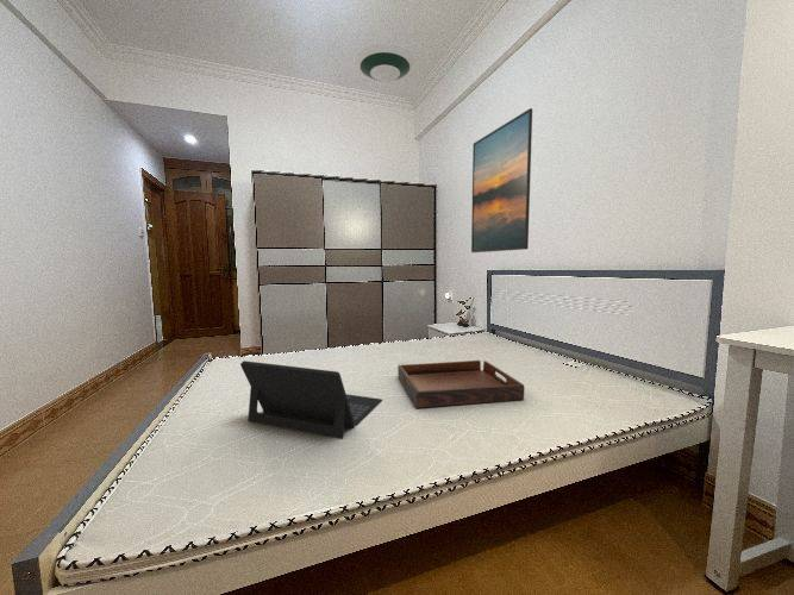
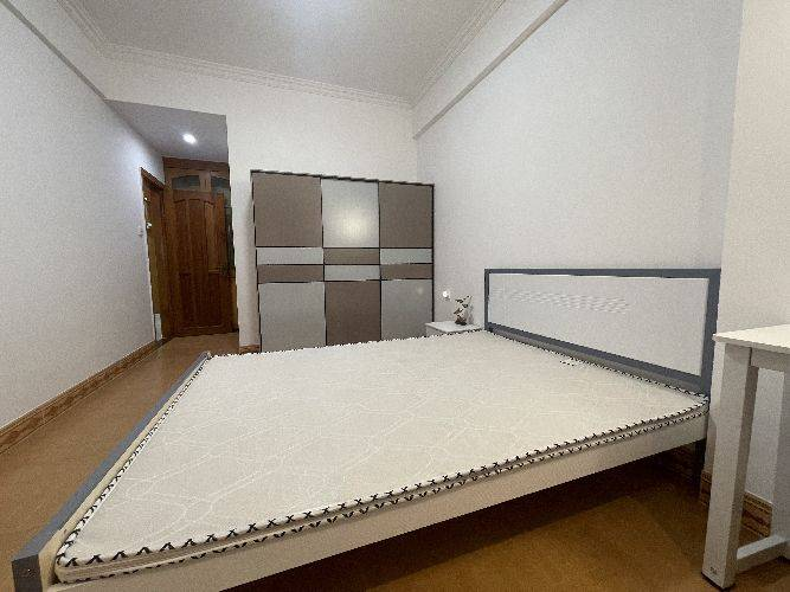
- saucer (385, 70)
- serving tray (455, 380)
- laptop (317, 382)
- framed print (498, 190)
